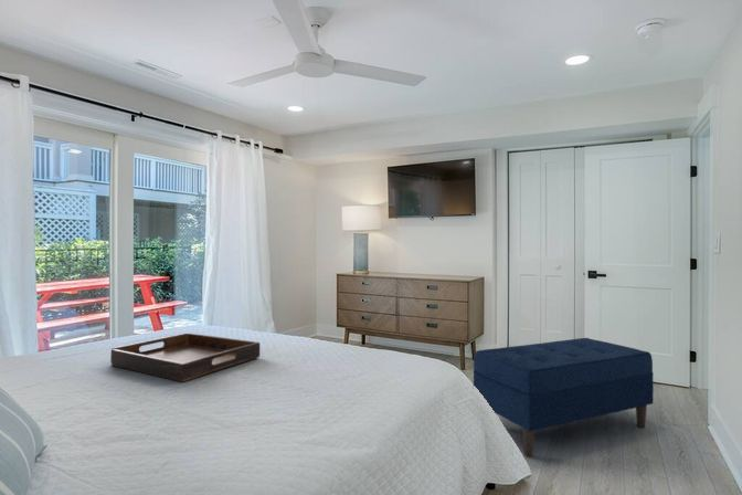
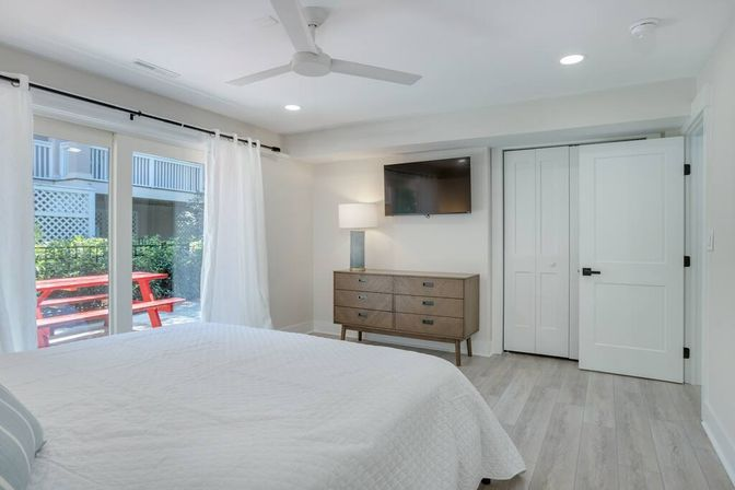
- bench (562, 389)
- serving tray (186, 352)
